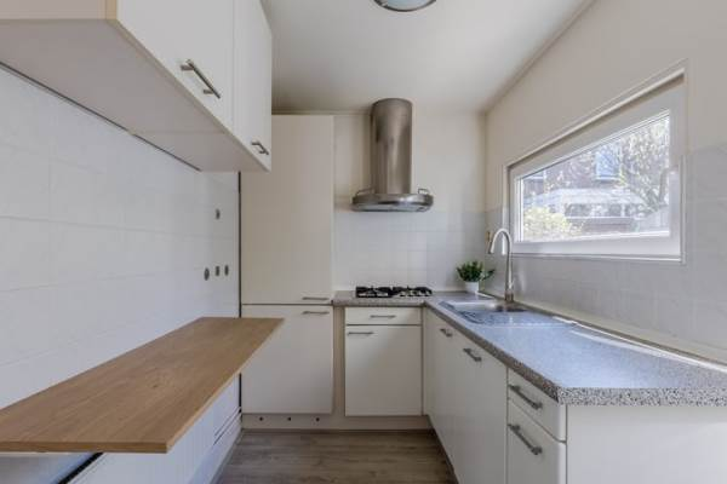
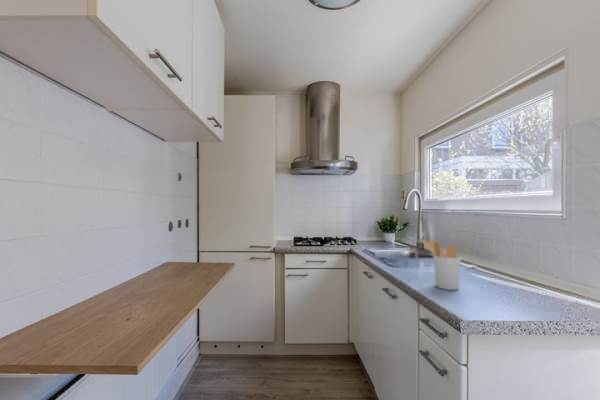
+ utensil holder (441, 262)
